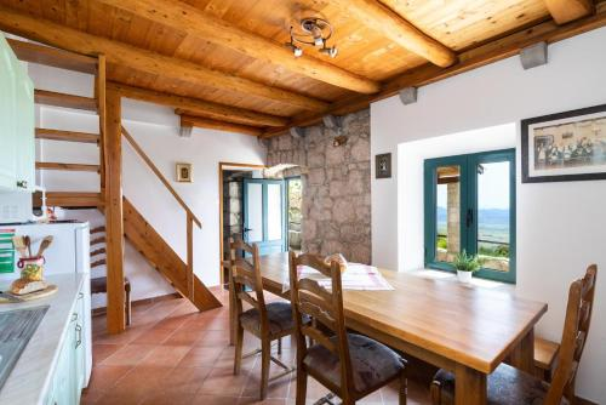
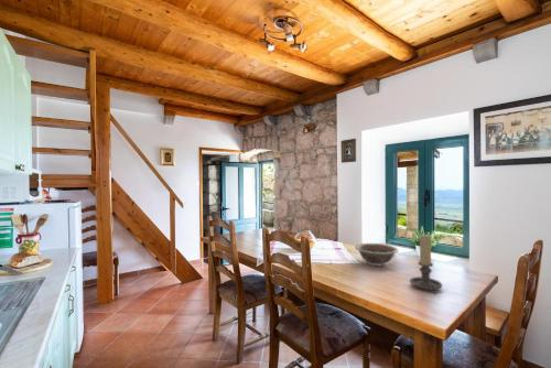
+ decorative bowl (376, 255)
+ candle holder (426, 261)
